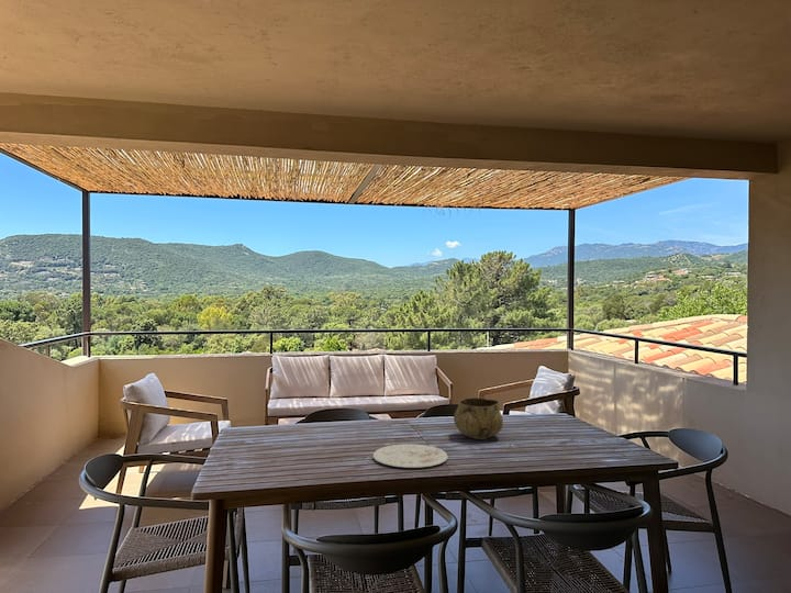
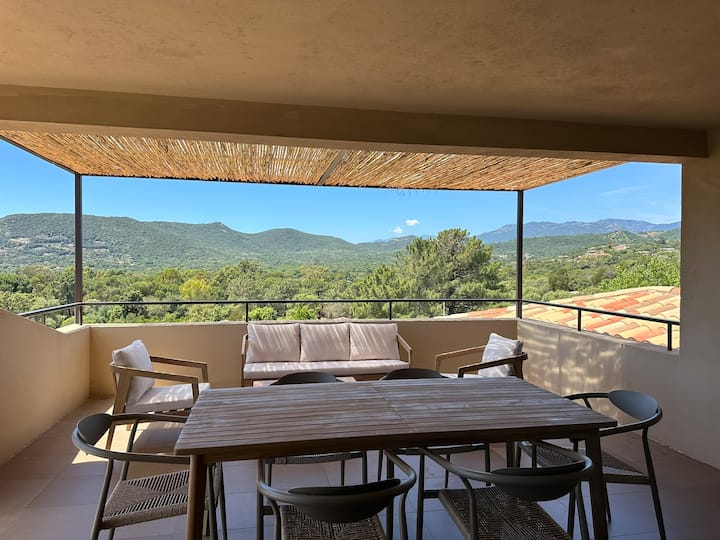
- plate (410, 456)
- decorative bowl (478, 418)
